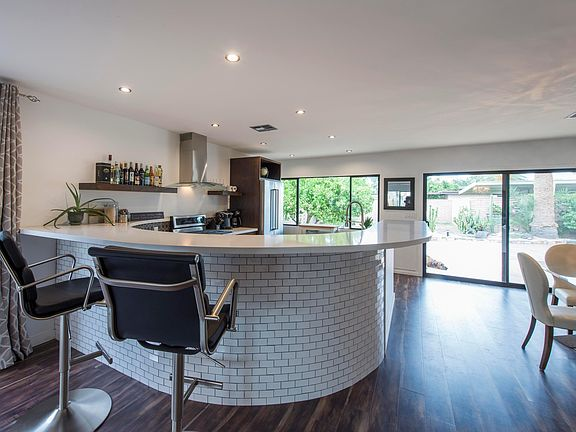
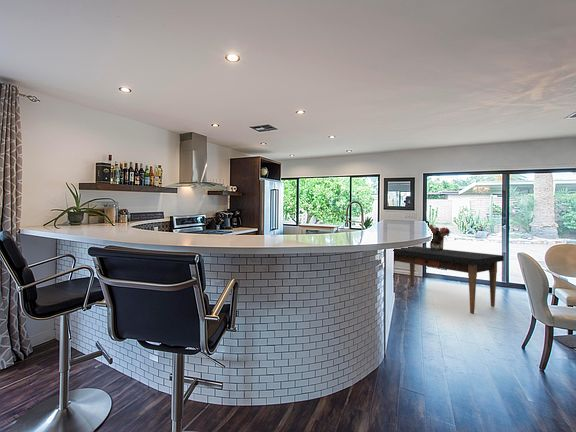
+ dining table (437, 267)
+ bouquet (438, 236)
